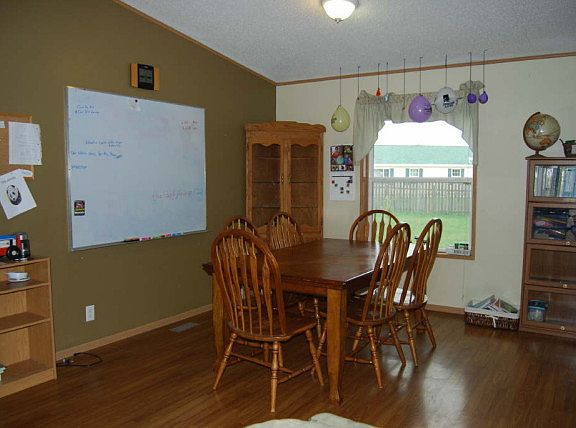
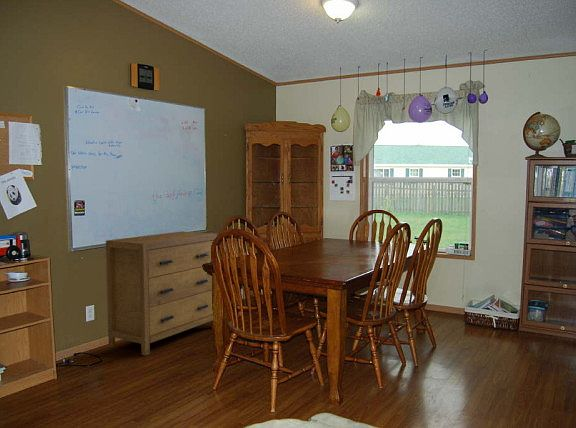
+ dresser (166, 287)
